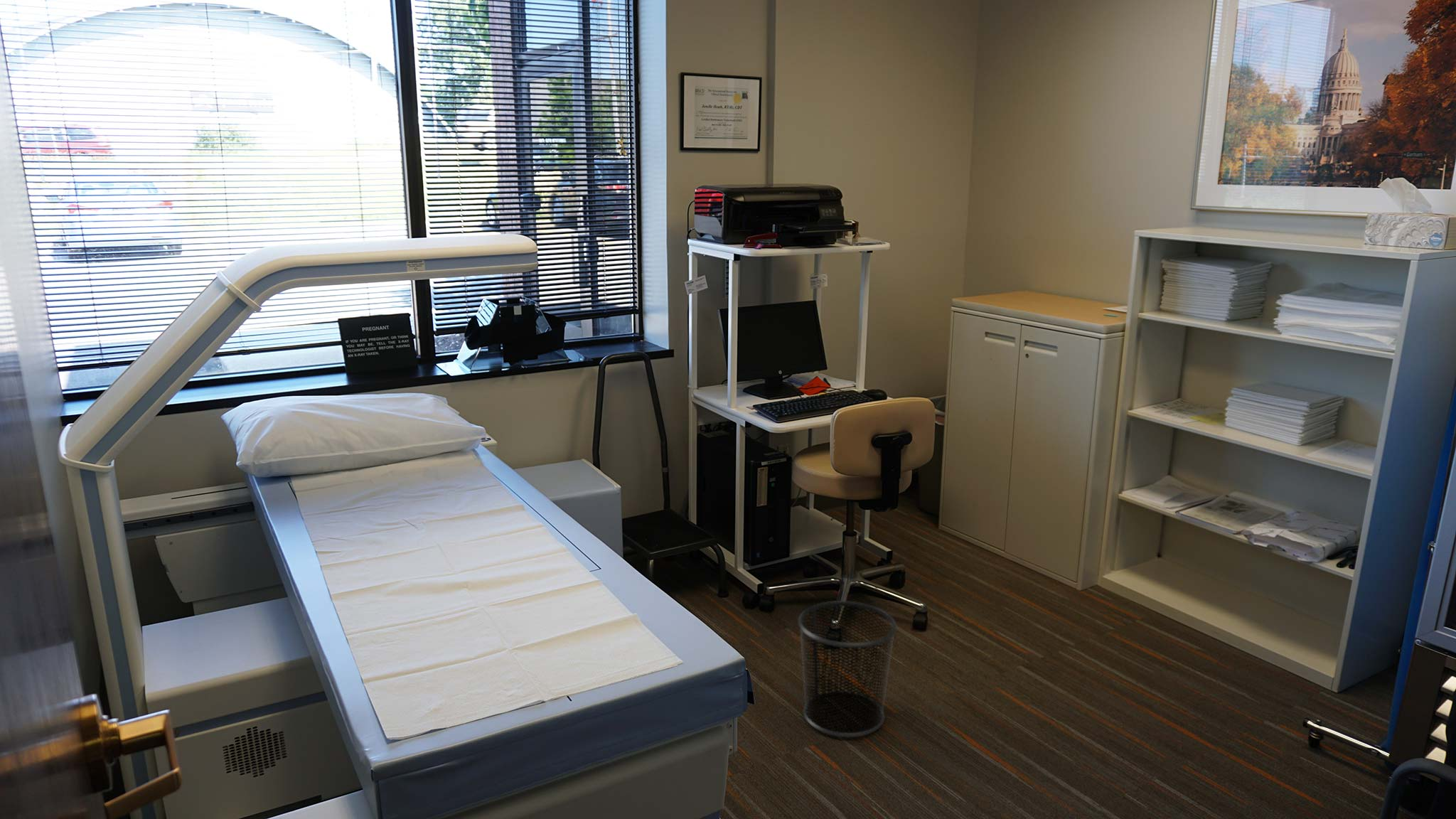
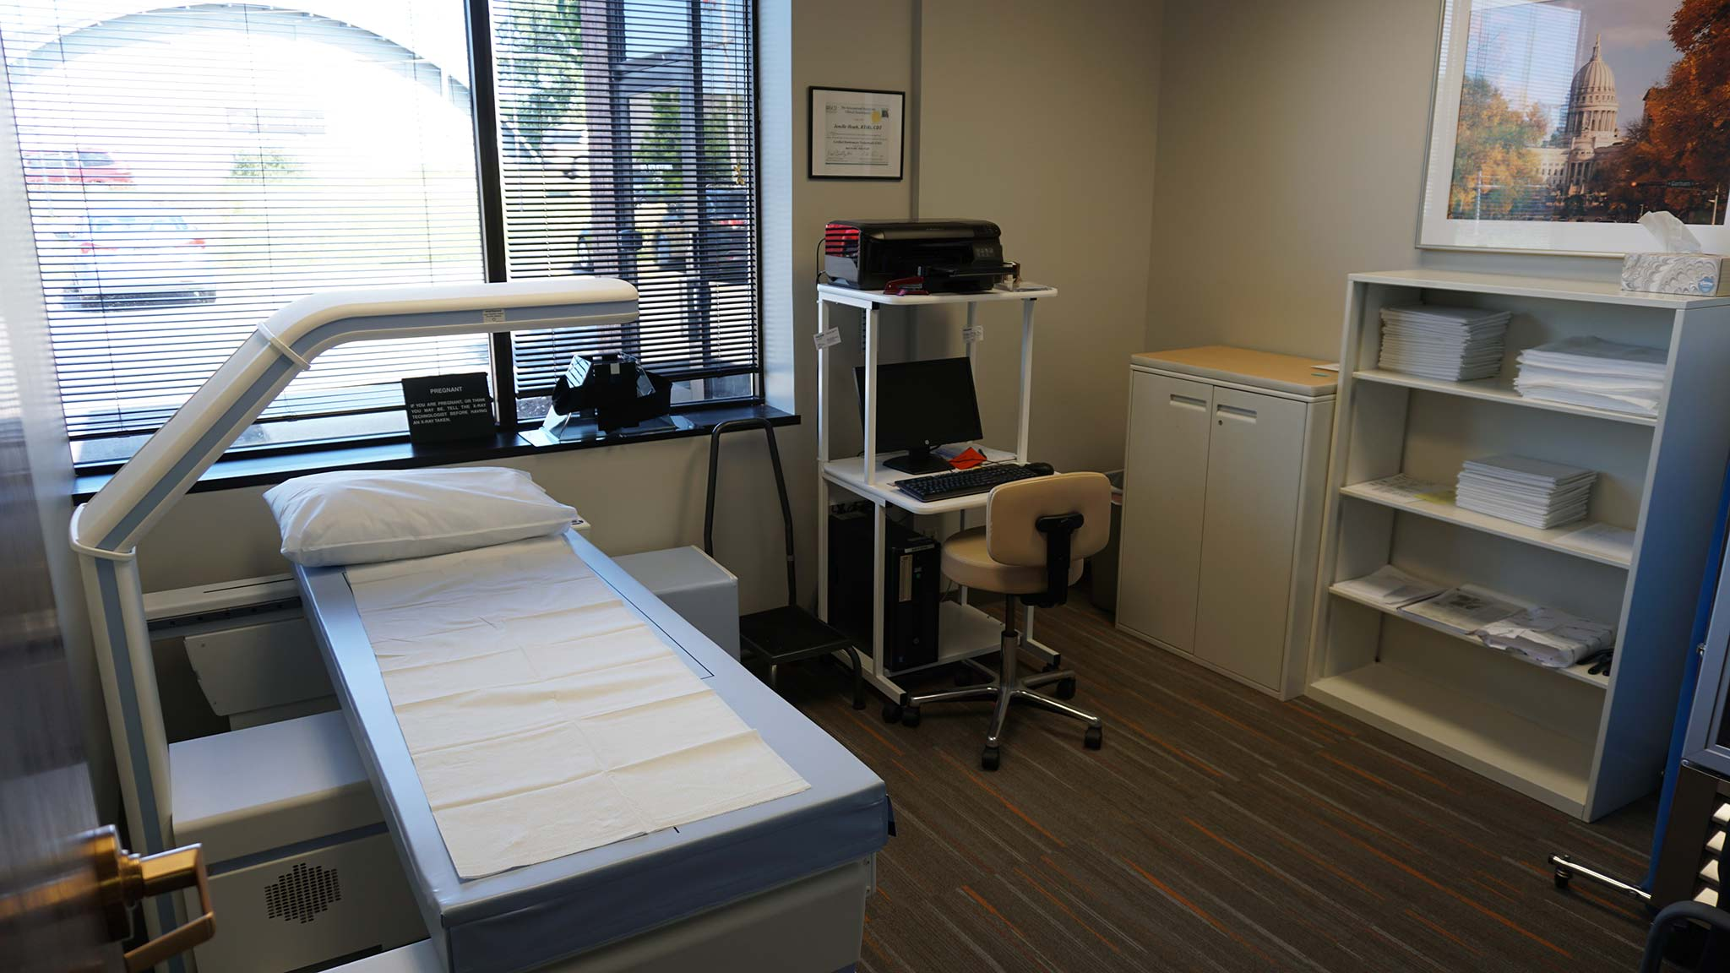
- waste bin (845, 668)
